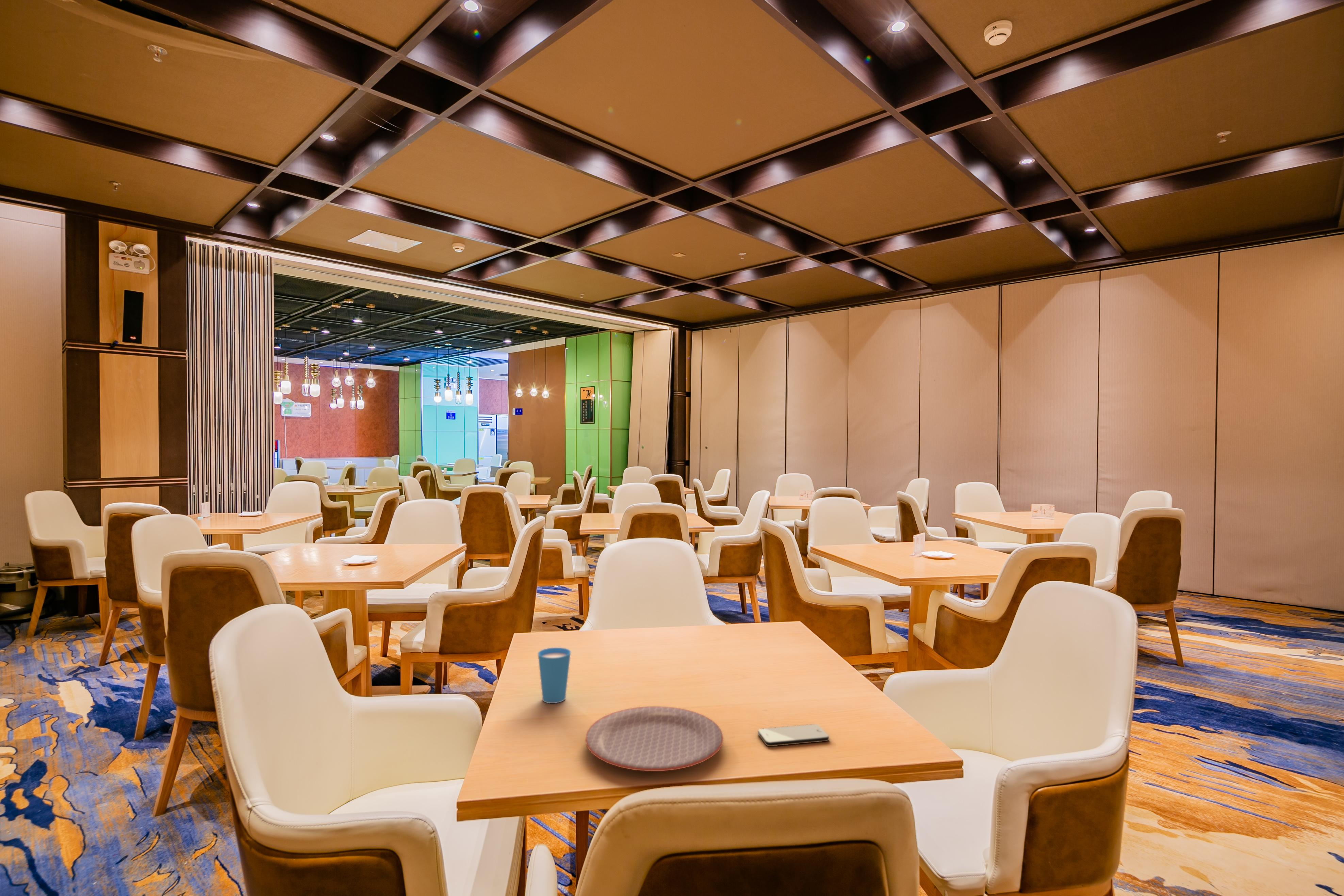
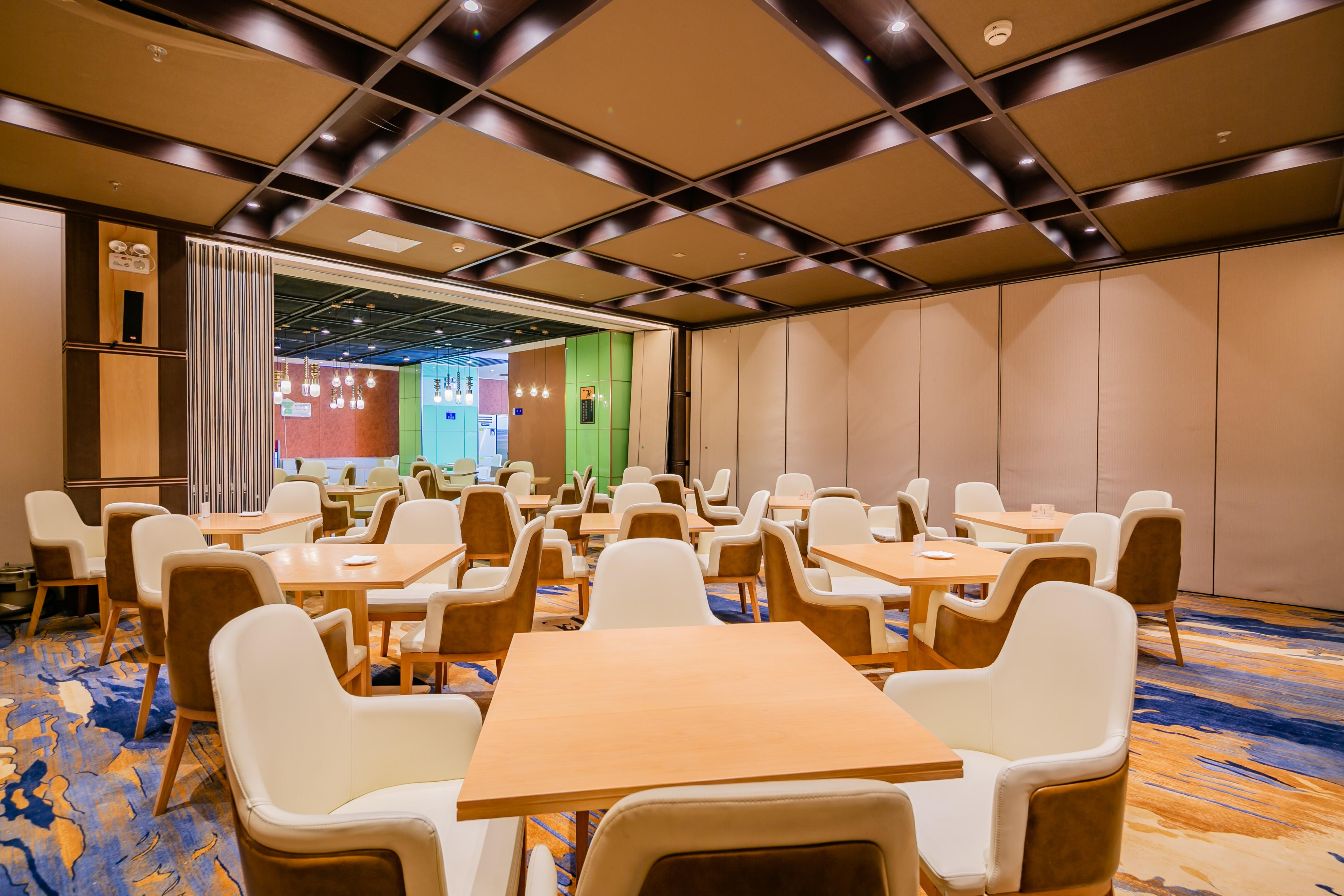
- plate (654, 739)
- cup (554, 675)
- smartphone (793, 735)
